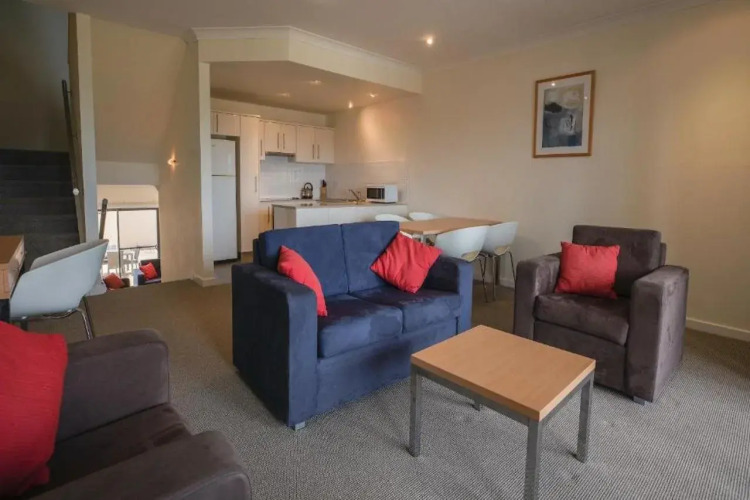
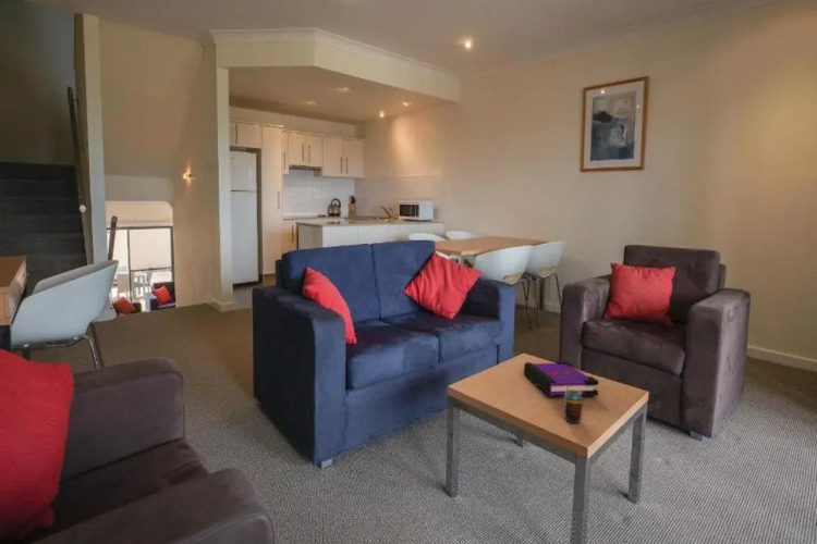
+ board game (556, 375)
+ beverage can (573, 404)
